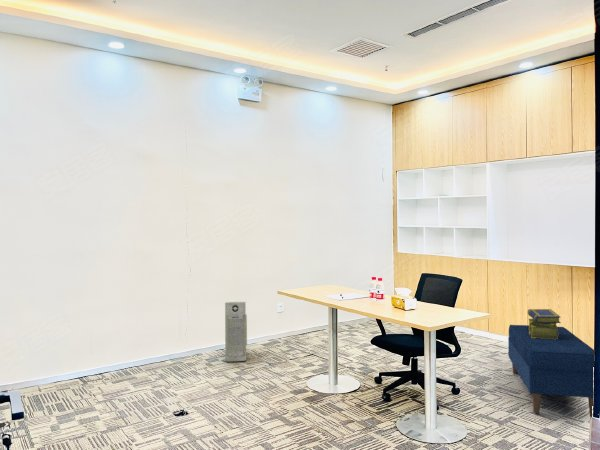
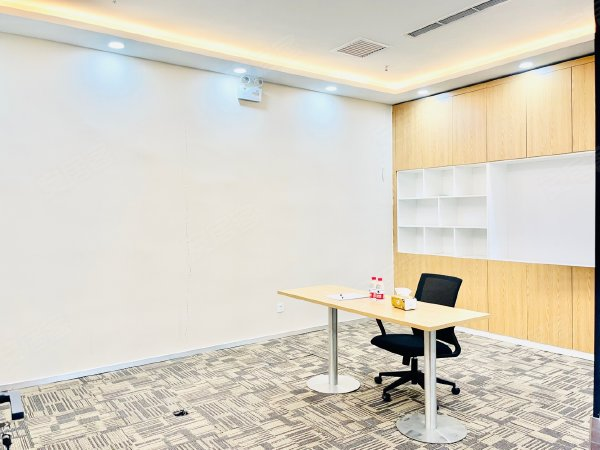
- air purifier (236, 328)
- bench (548, 365)
- stack of books (544, 323)
